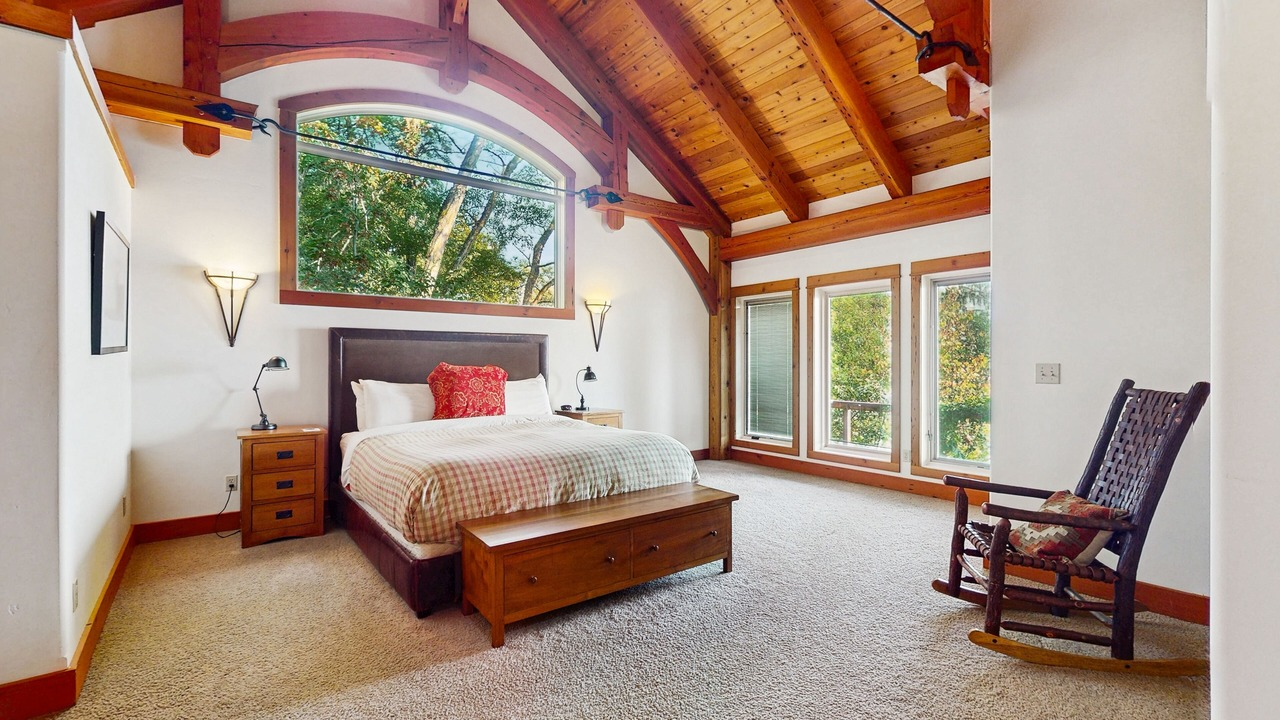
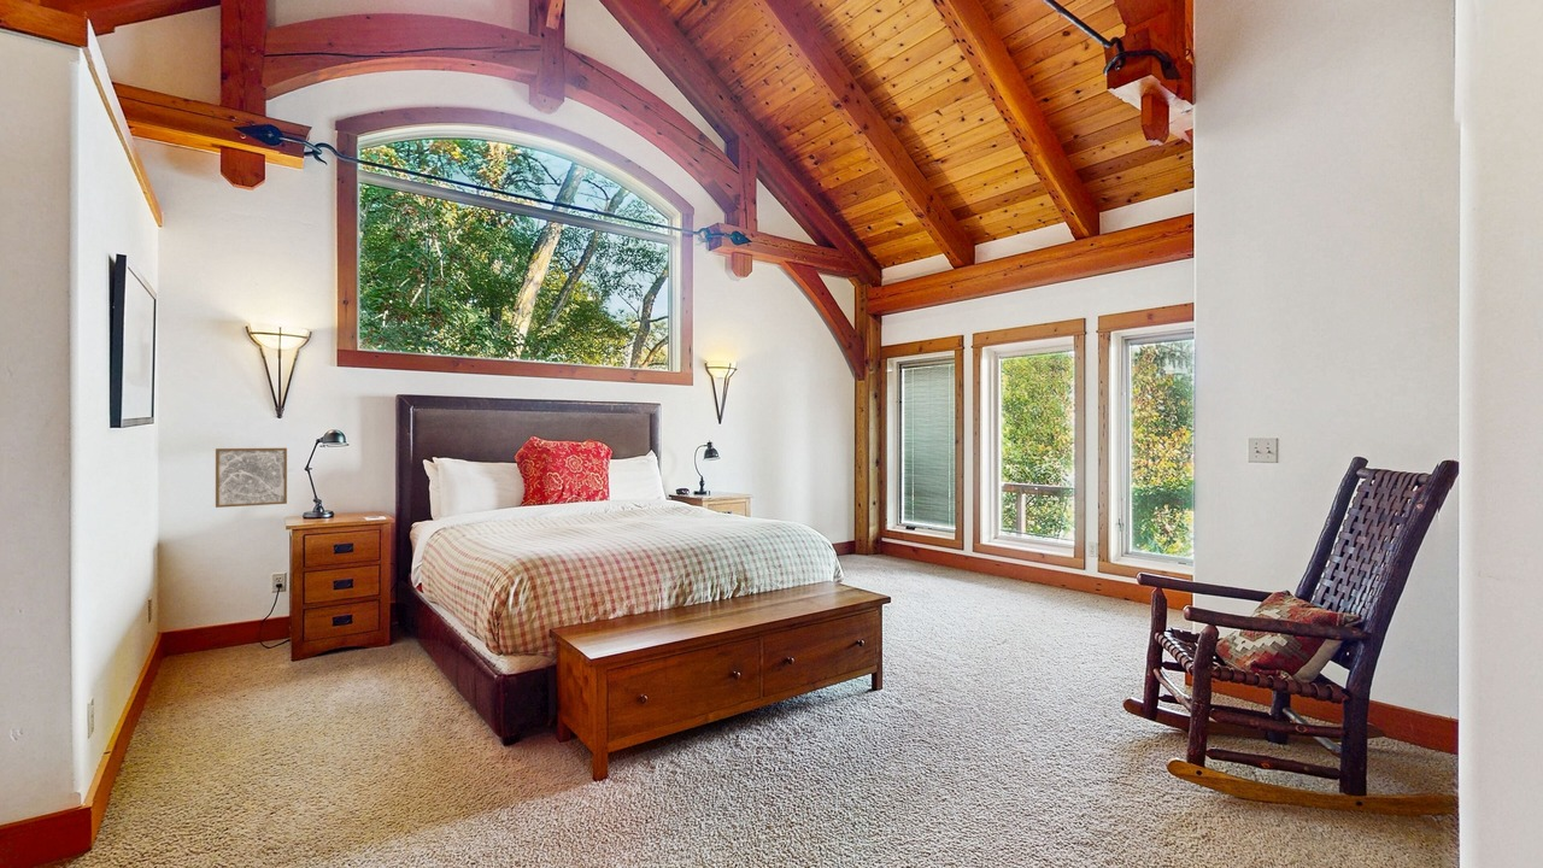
+ wall art (252, 476)
